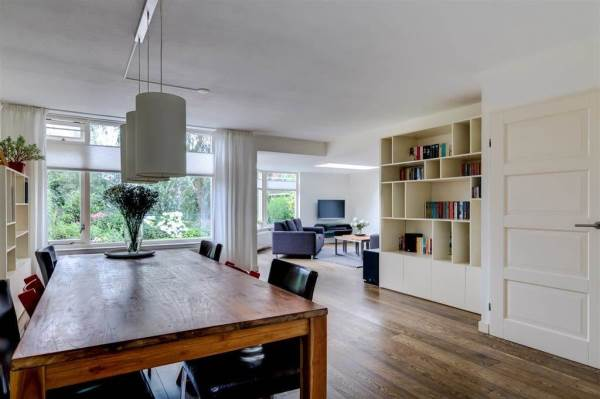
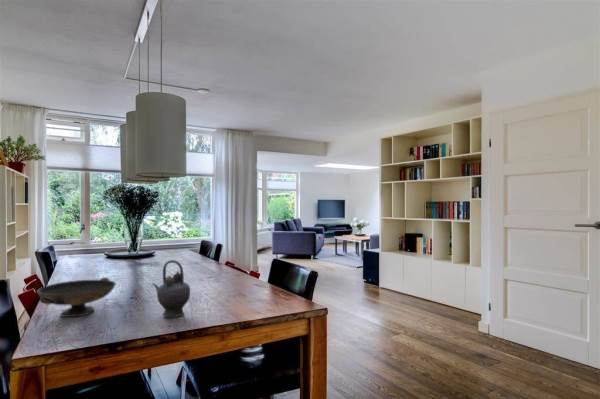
+ teapot (170, 287)
+ decorative bowl (78, 299)
